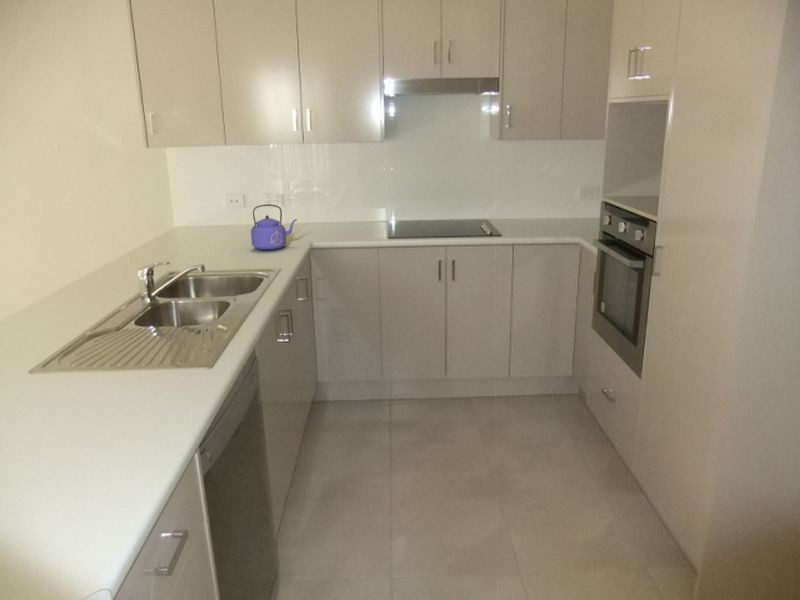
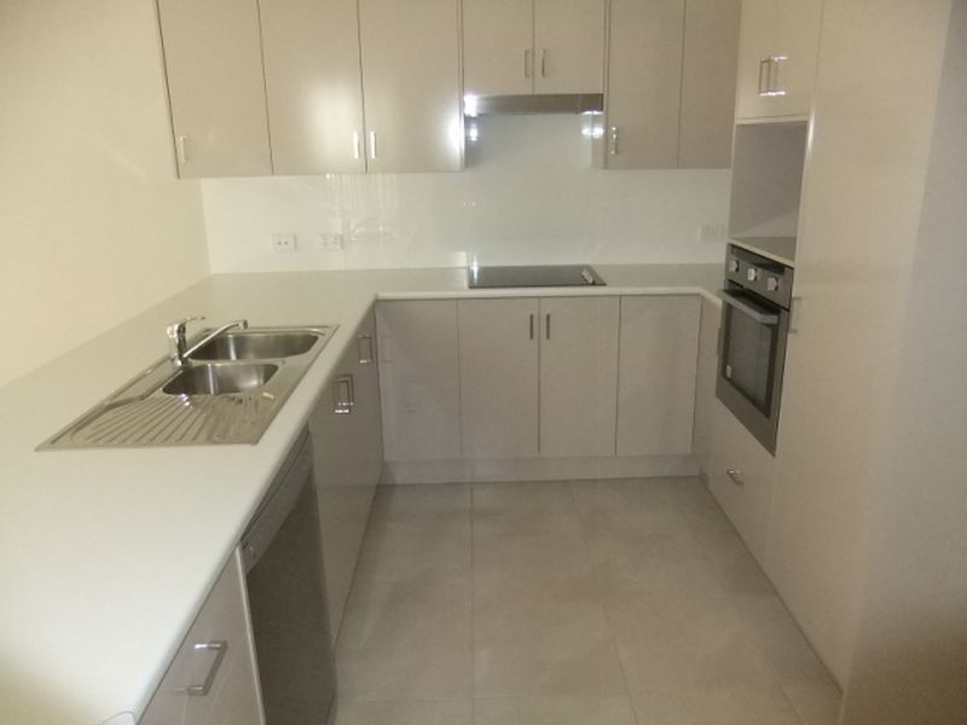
- kettle (274, 226)
